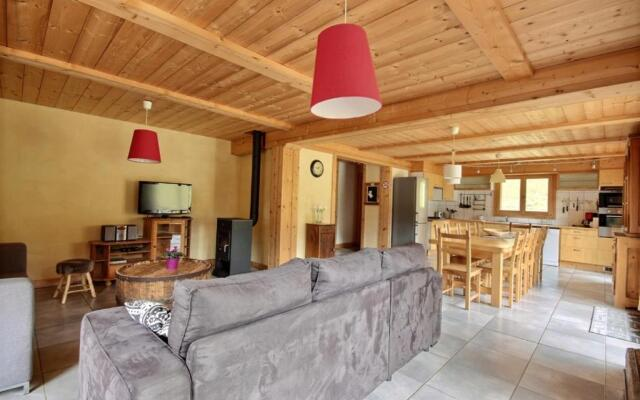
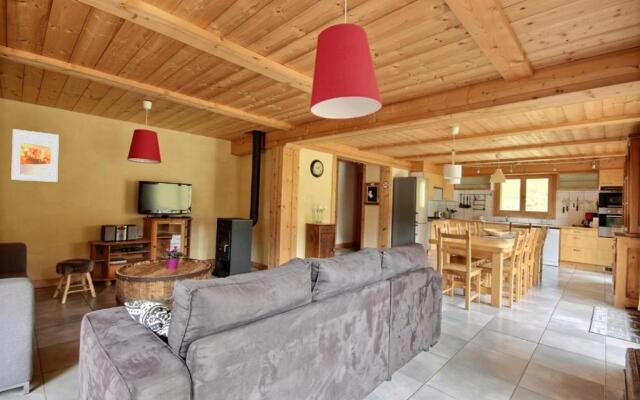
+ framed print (35, 156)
